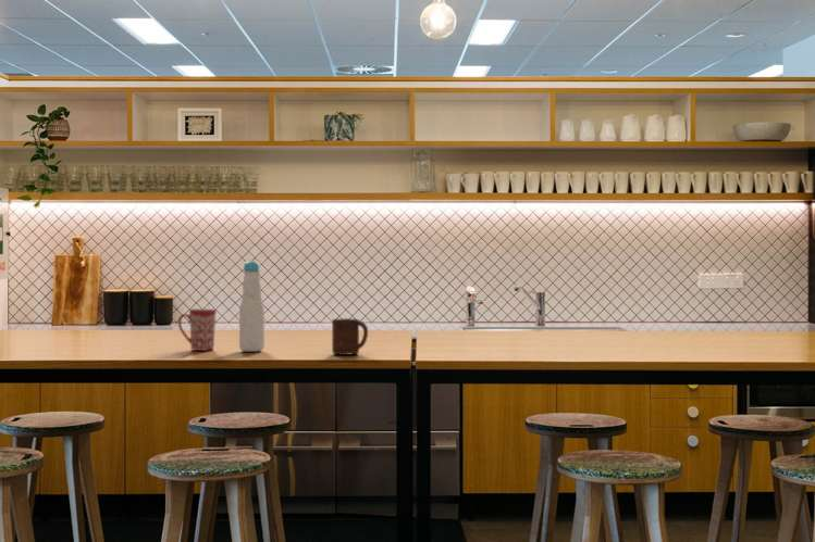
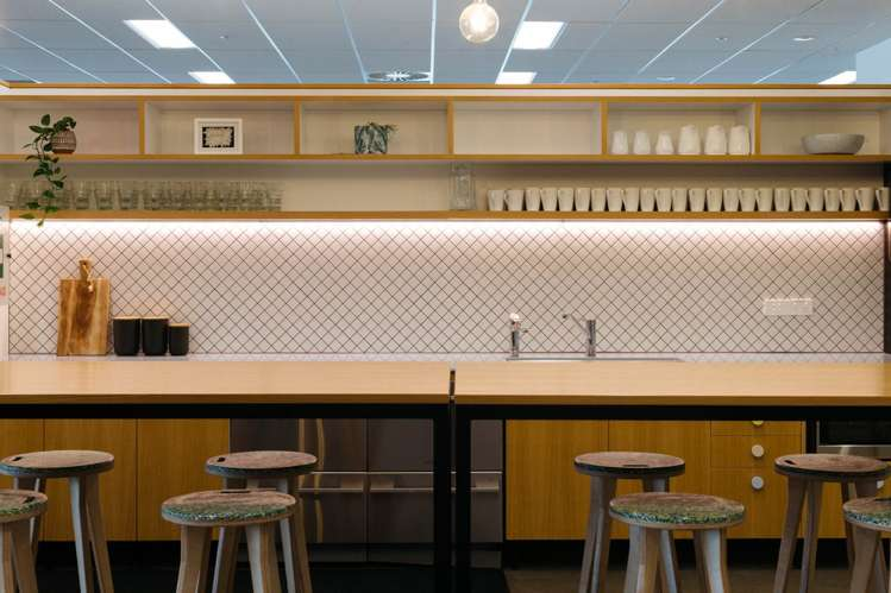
- mug (197, 329)
- cup (349, 336)
- bottle (251, 305)
